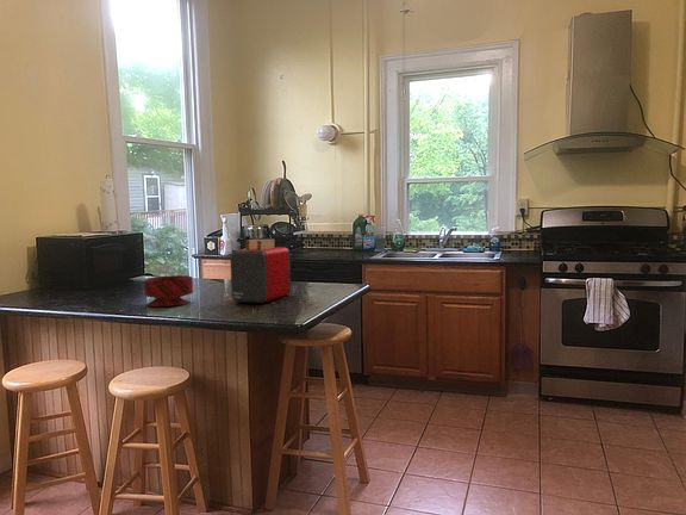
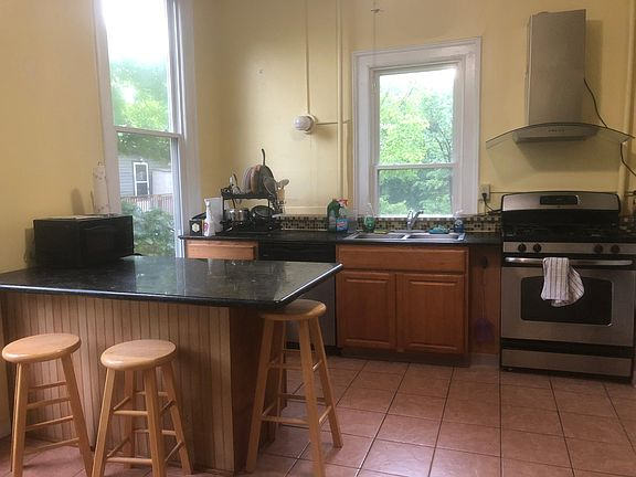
- bowl (169, 290)
- toaster (261, 268)
